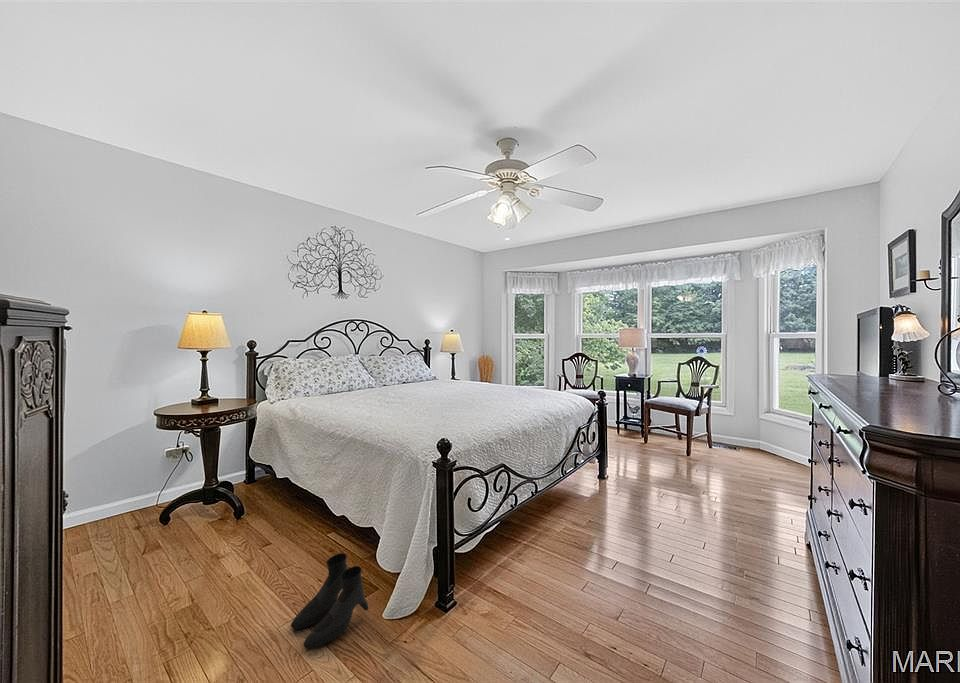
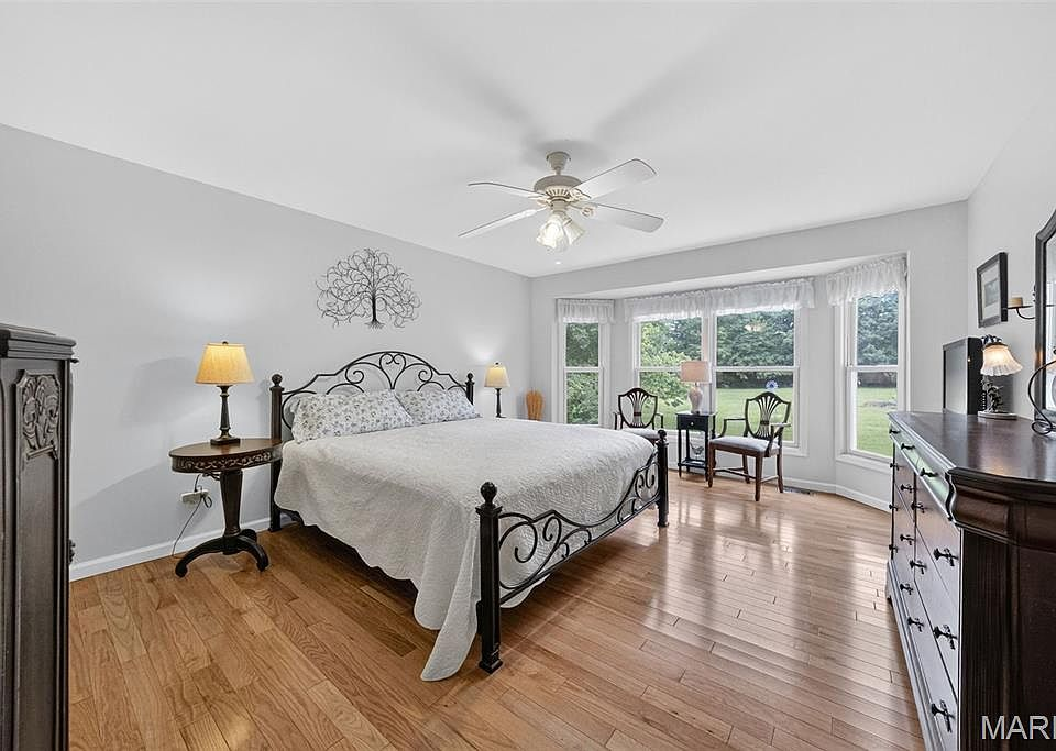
- boots (330, 594)
